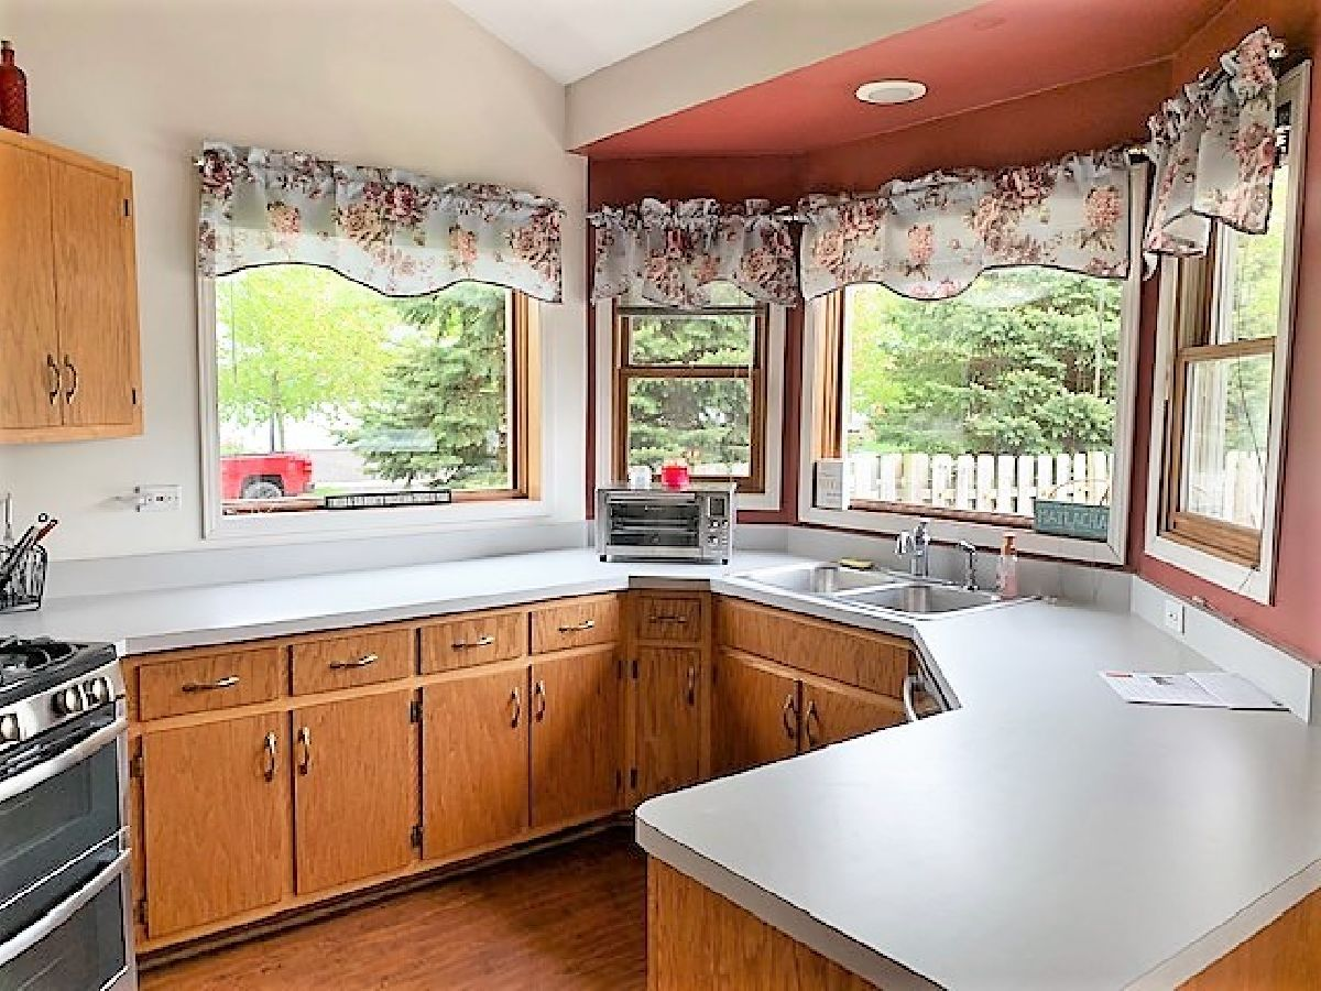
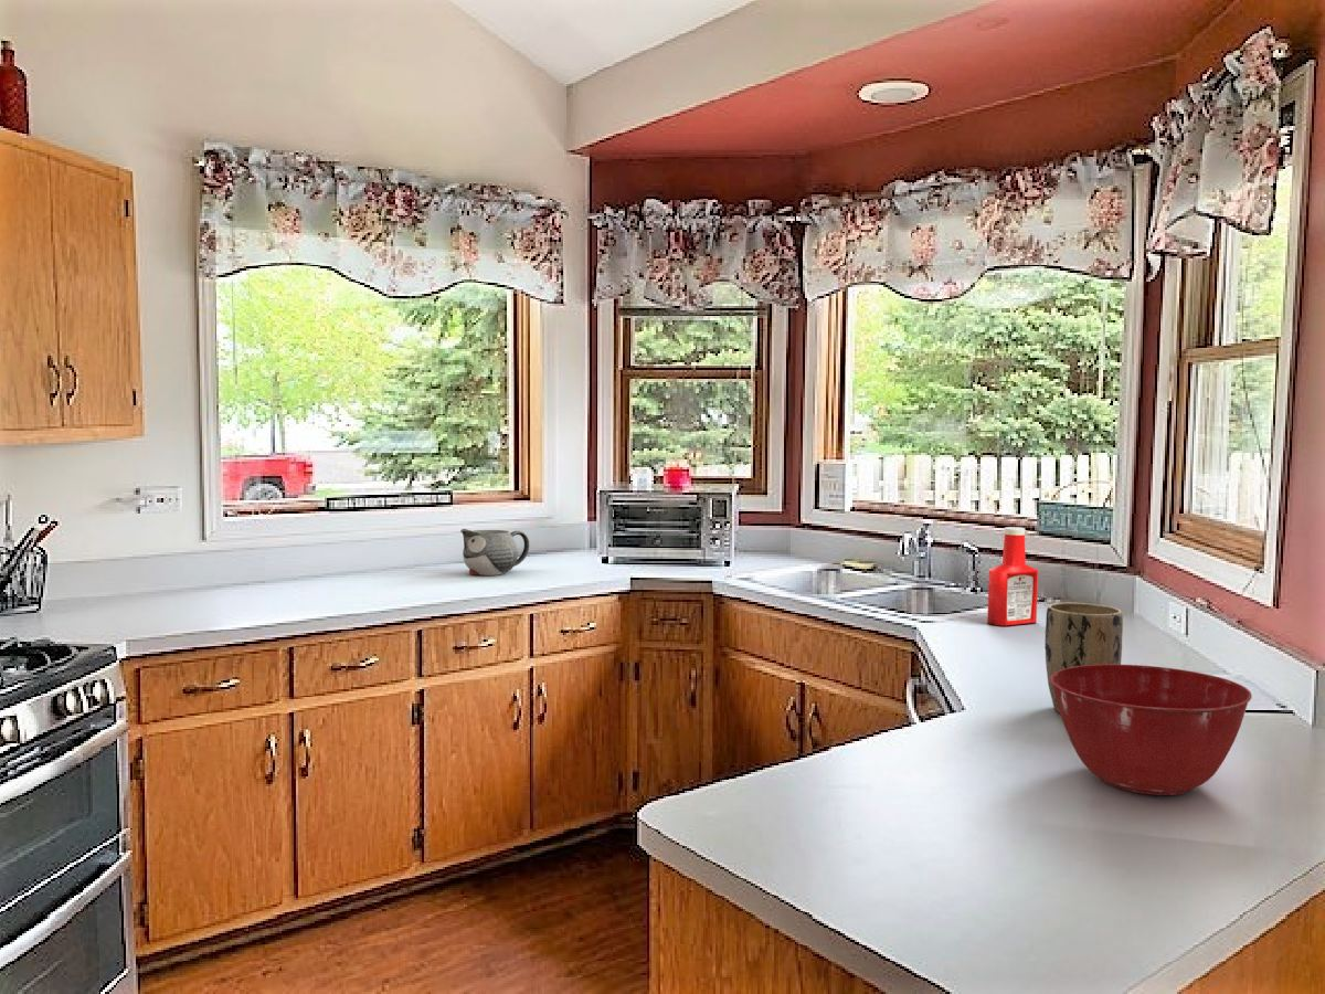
+ teapot (495, 549)
+ mixing bowl (1145, 731)
+ soap bottle (1013, 574)
+ plant pot (1082, 659)
